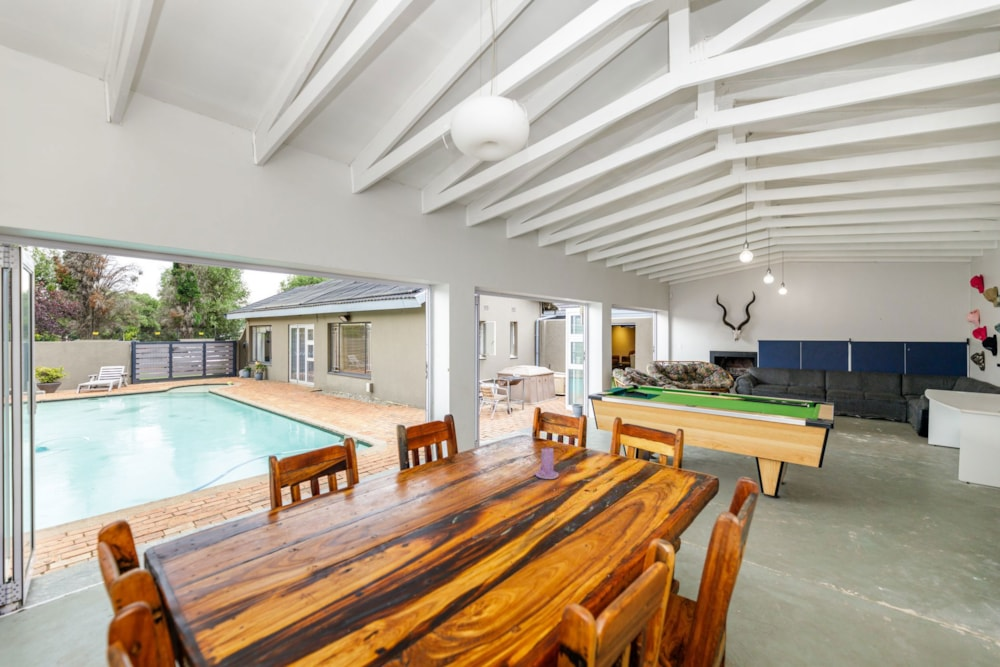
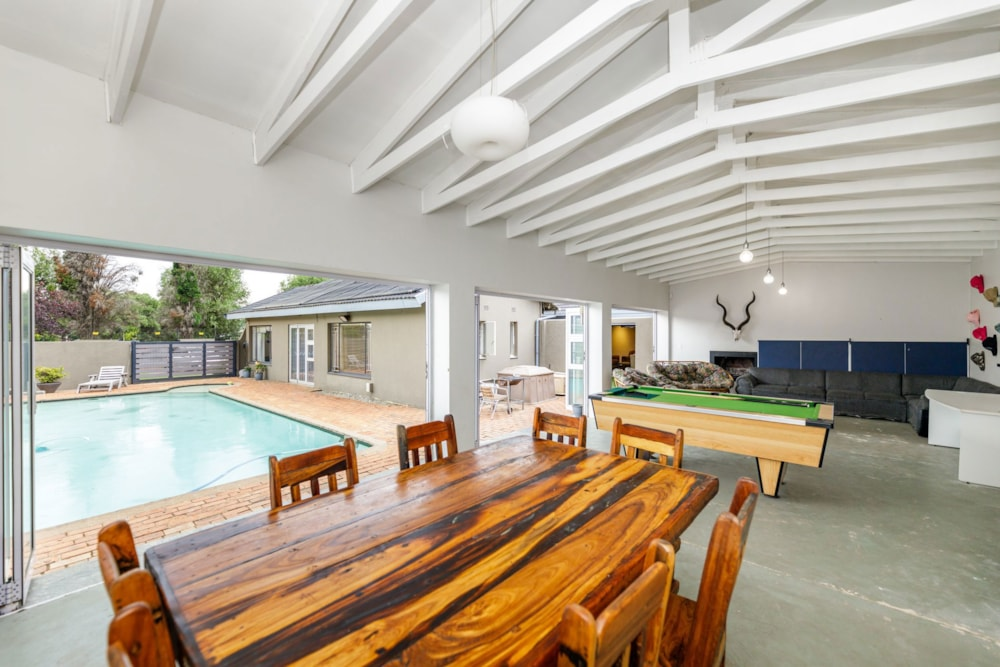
- candle (547, 459)
